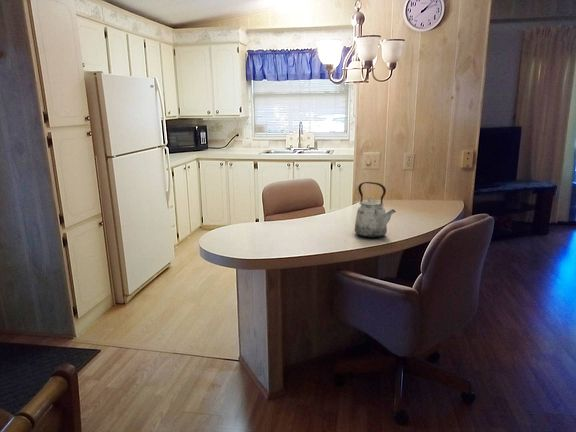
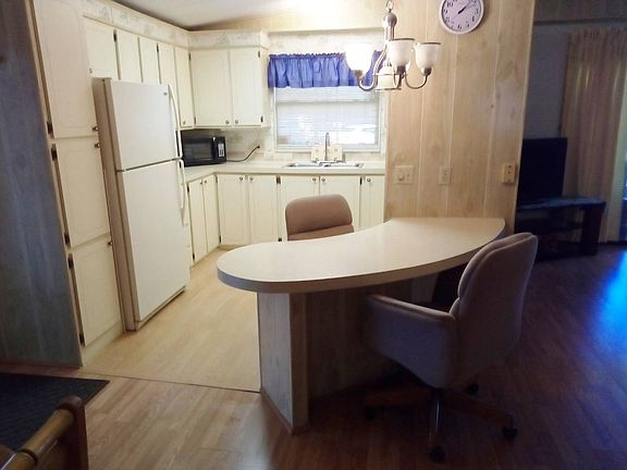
- kettle (376, 210)
